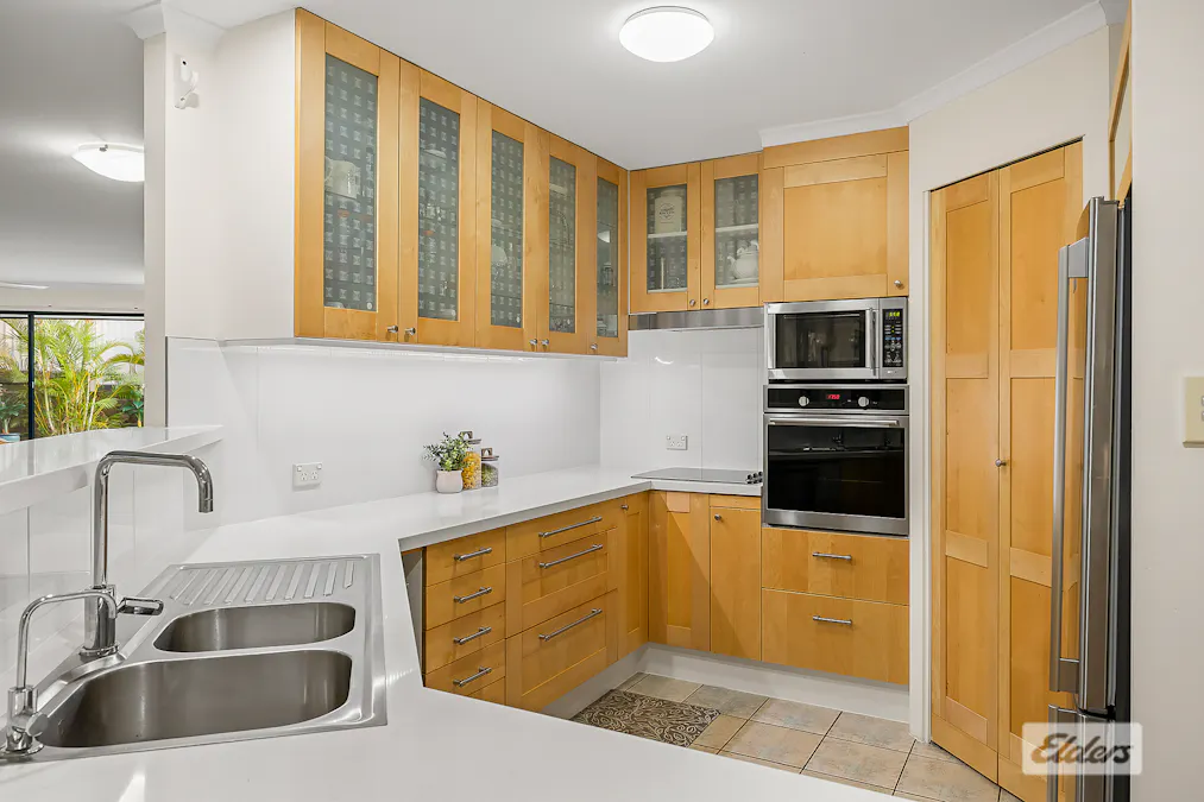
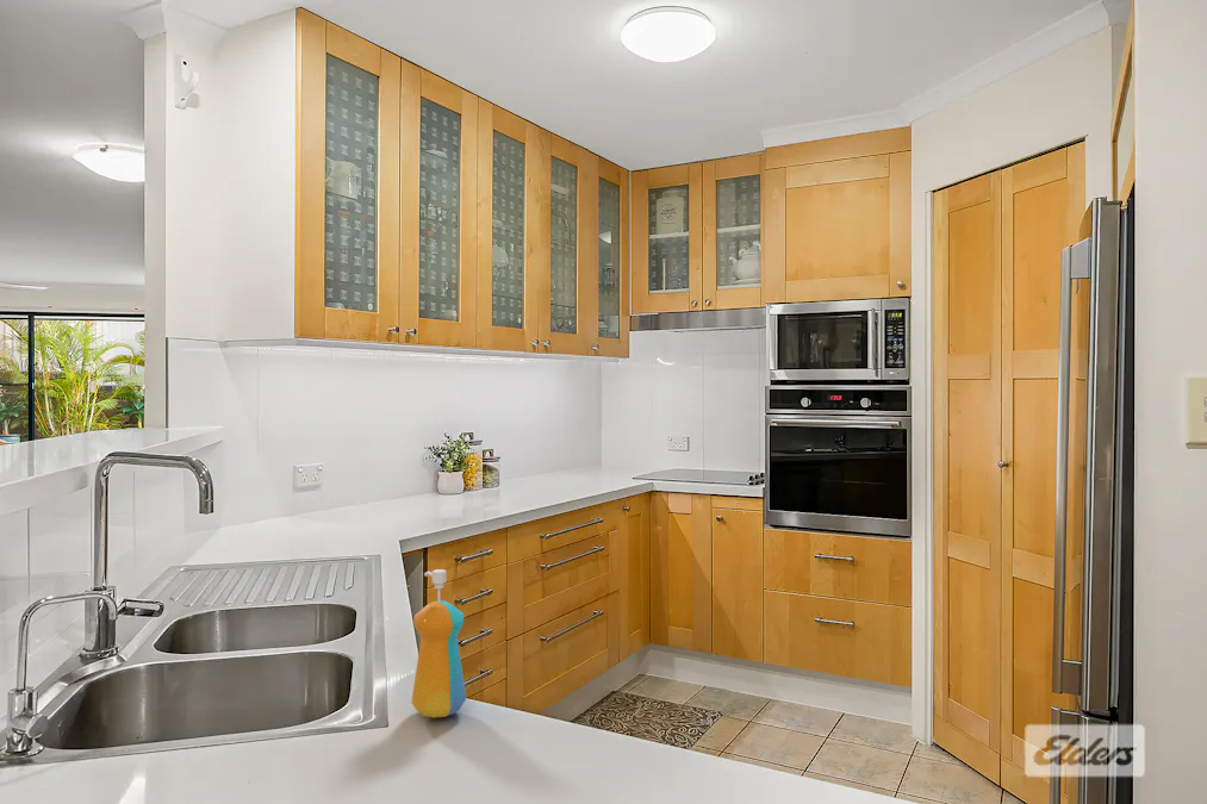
+ soap dispenser (438, 642)
